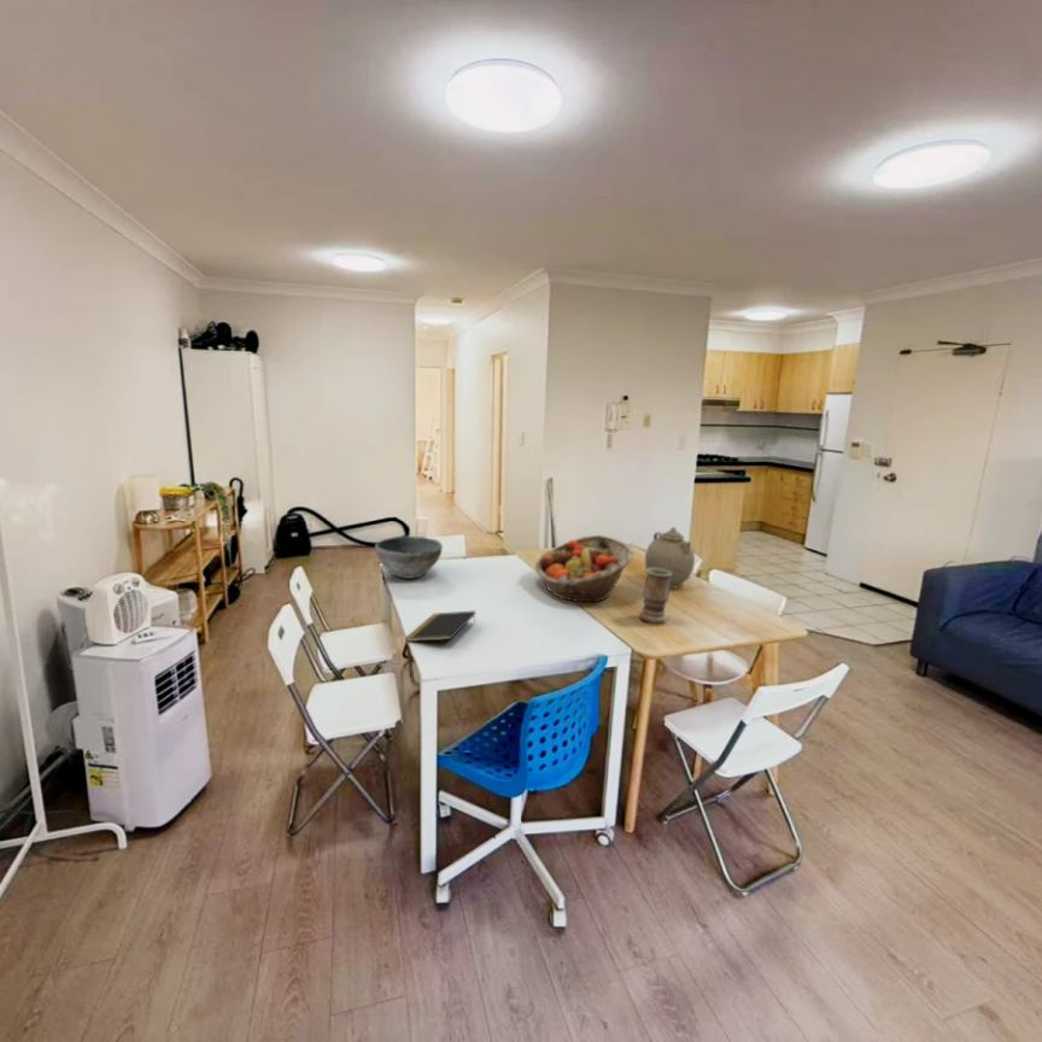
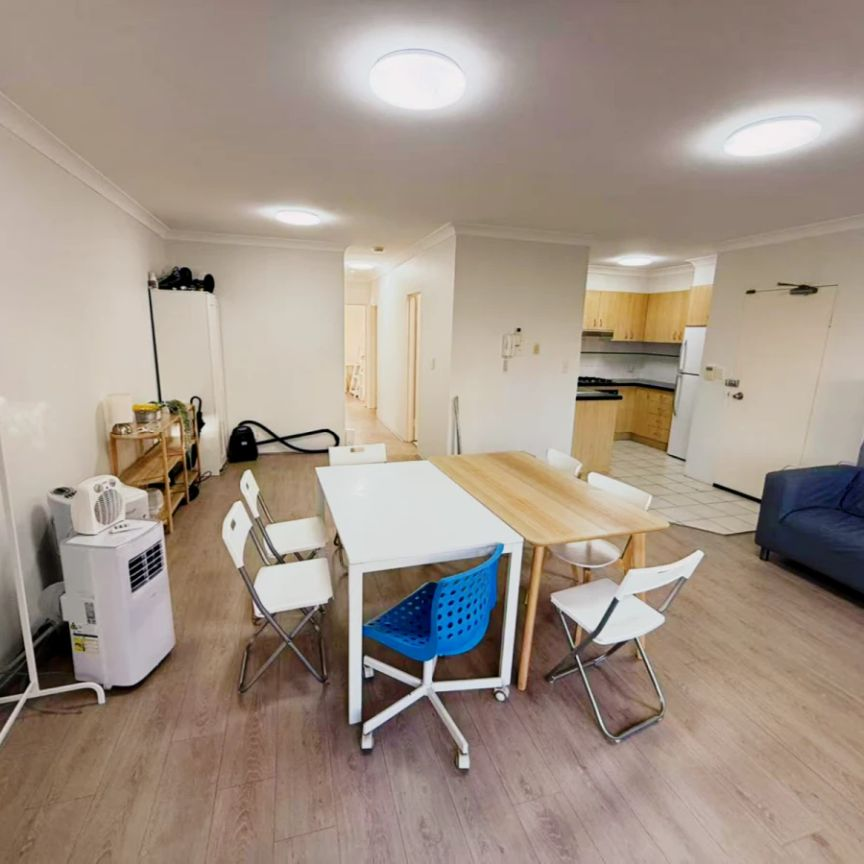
- bowl (409, 558)
- fruit basket (583, 566)
- notepad (441, 625)
- vase (655, 595)
- teapot (669, 555)
